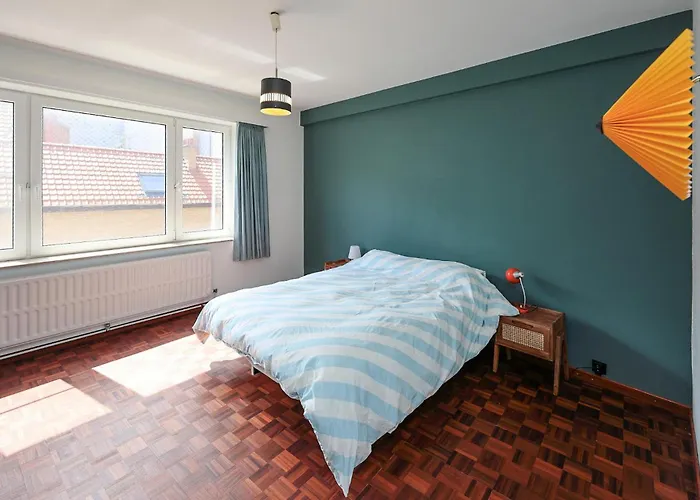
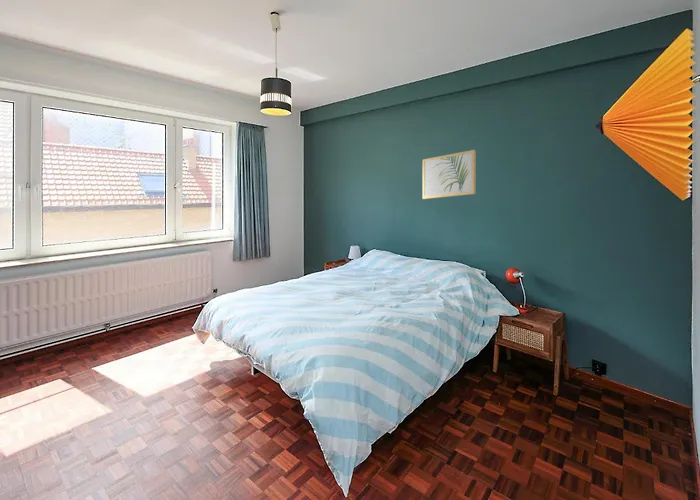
+ wall art (447, 175)
